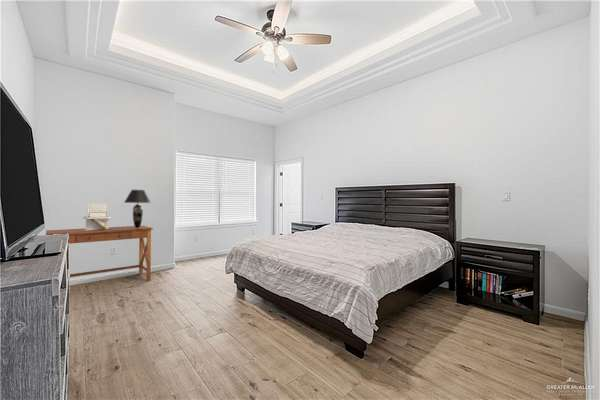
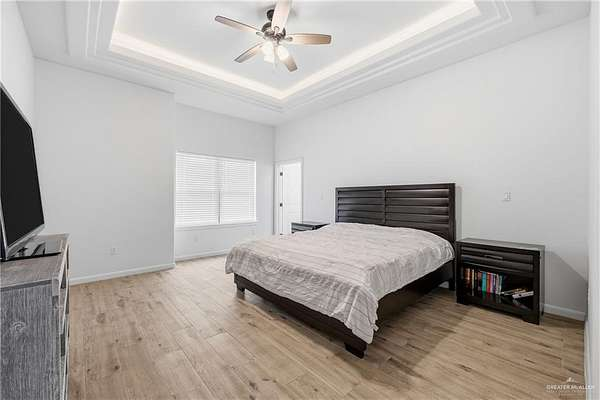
- letter holder (97, 216)
- desk (105, 269)
- table lamp (137, 208)
